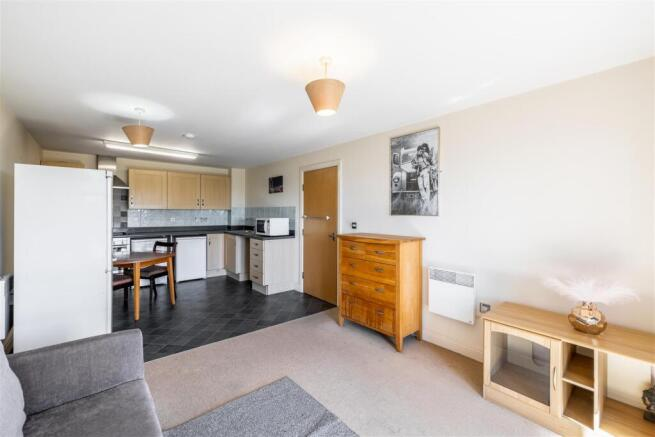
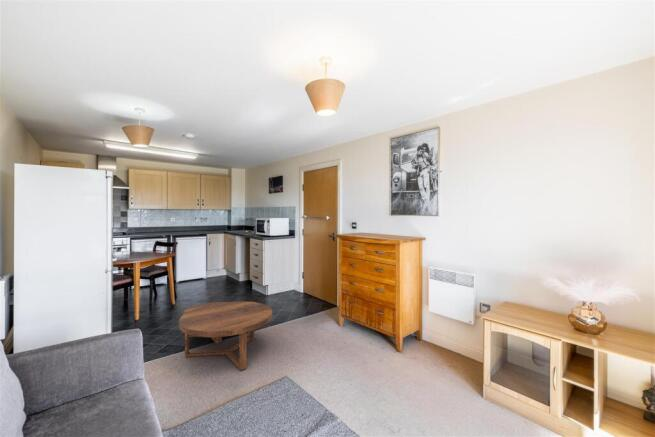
+ coffee table (221, 327)
